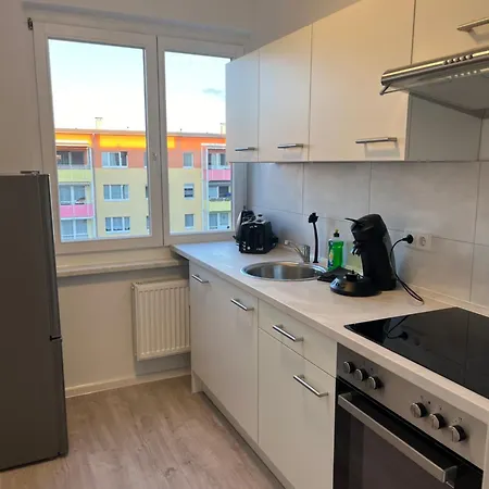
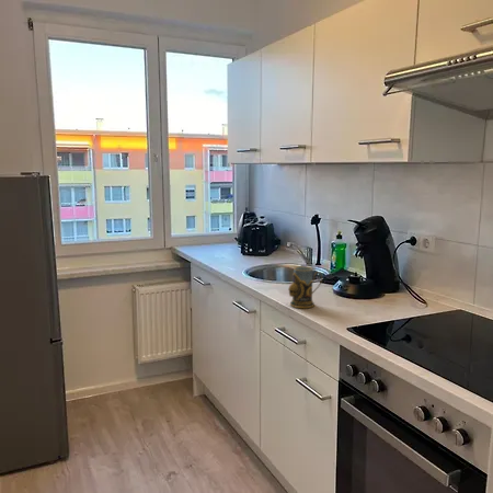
+ mug (305, 286)
